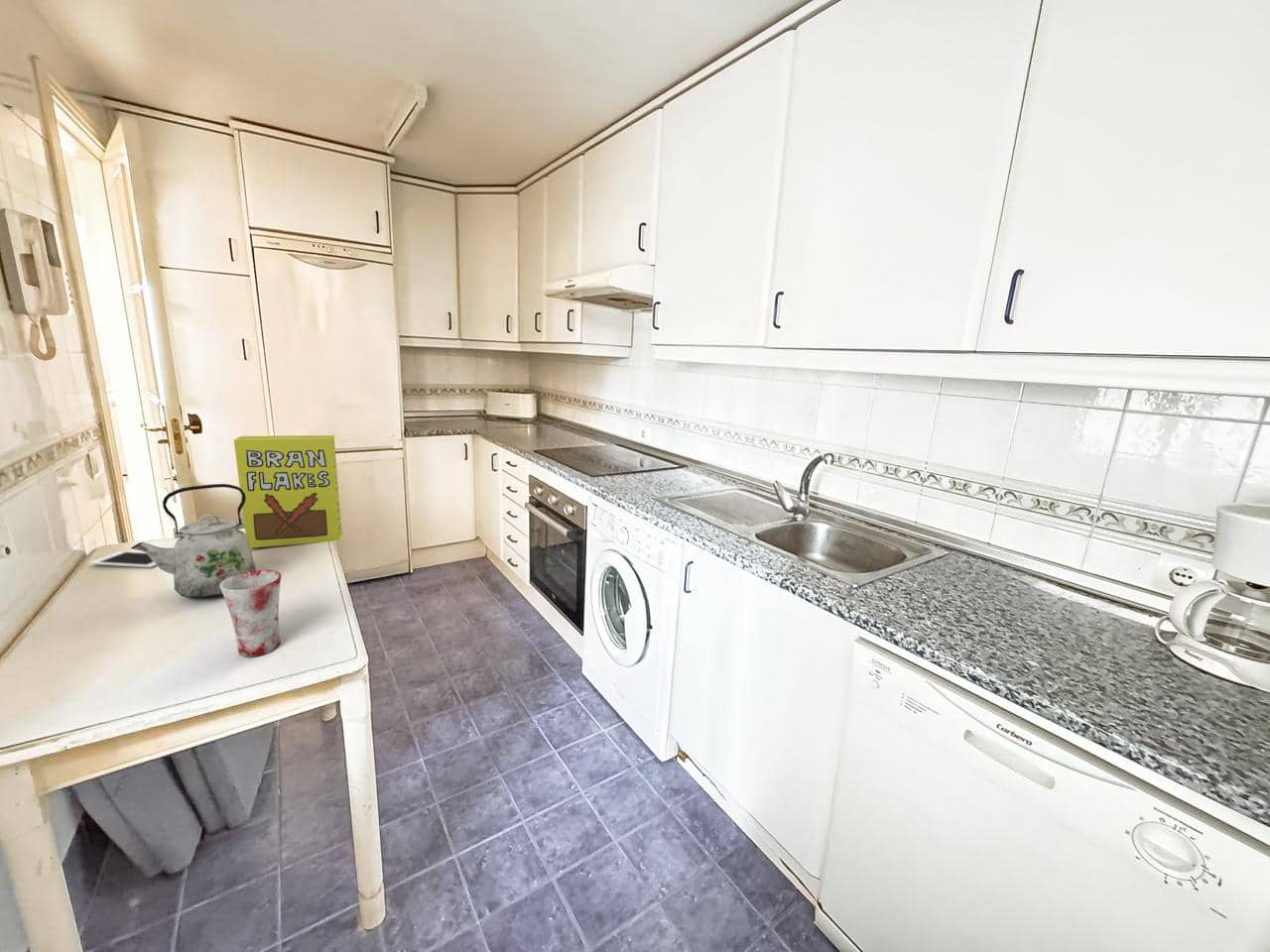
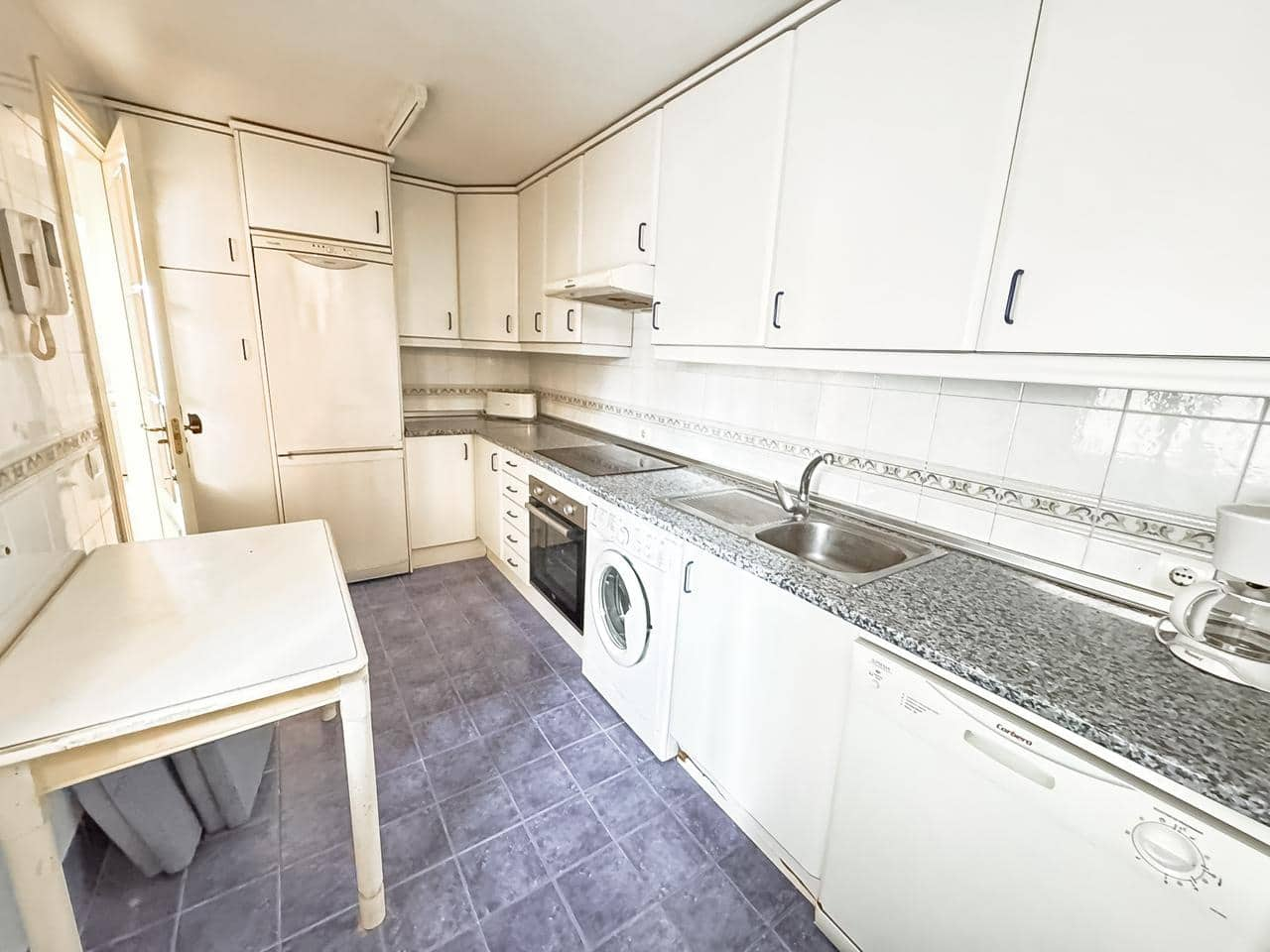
- cereal box (292, 490)
- cell phone (135, 559)
- mug (252, 610)
- kettle (194, 540)
